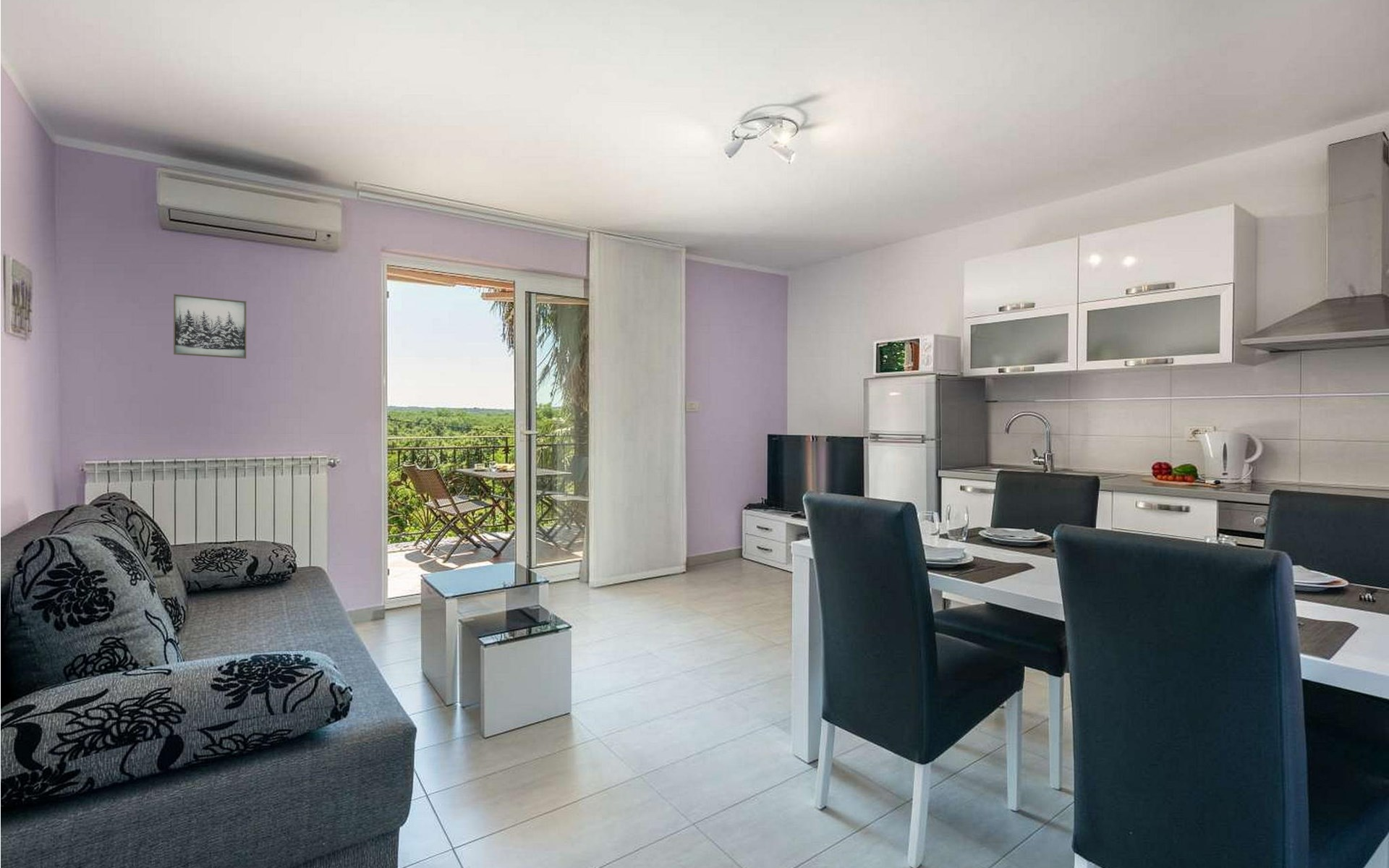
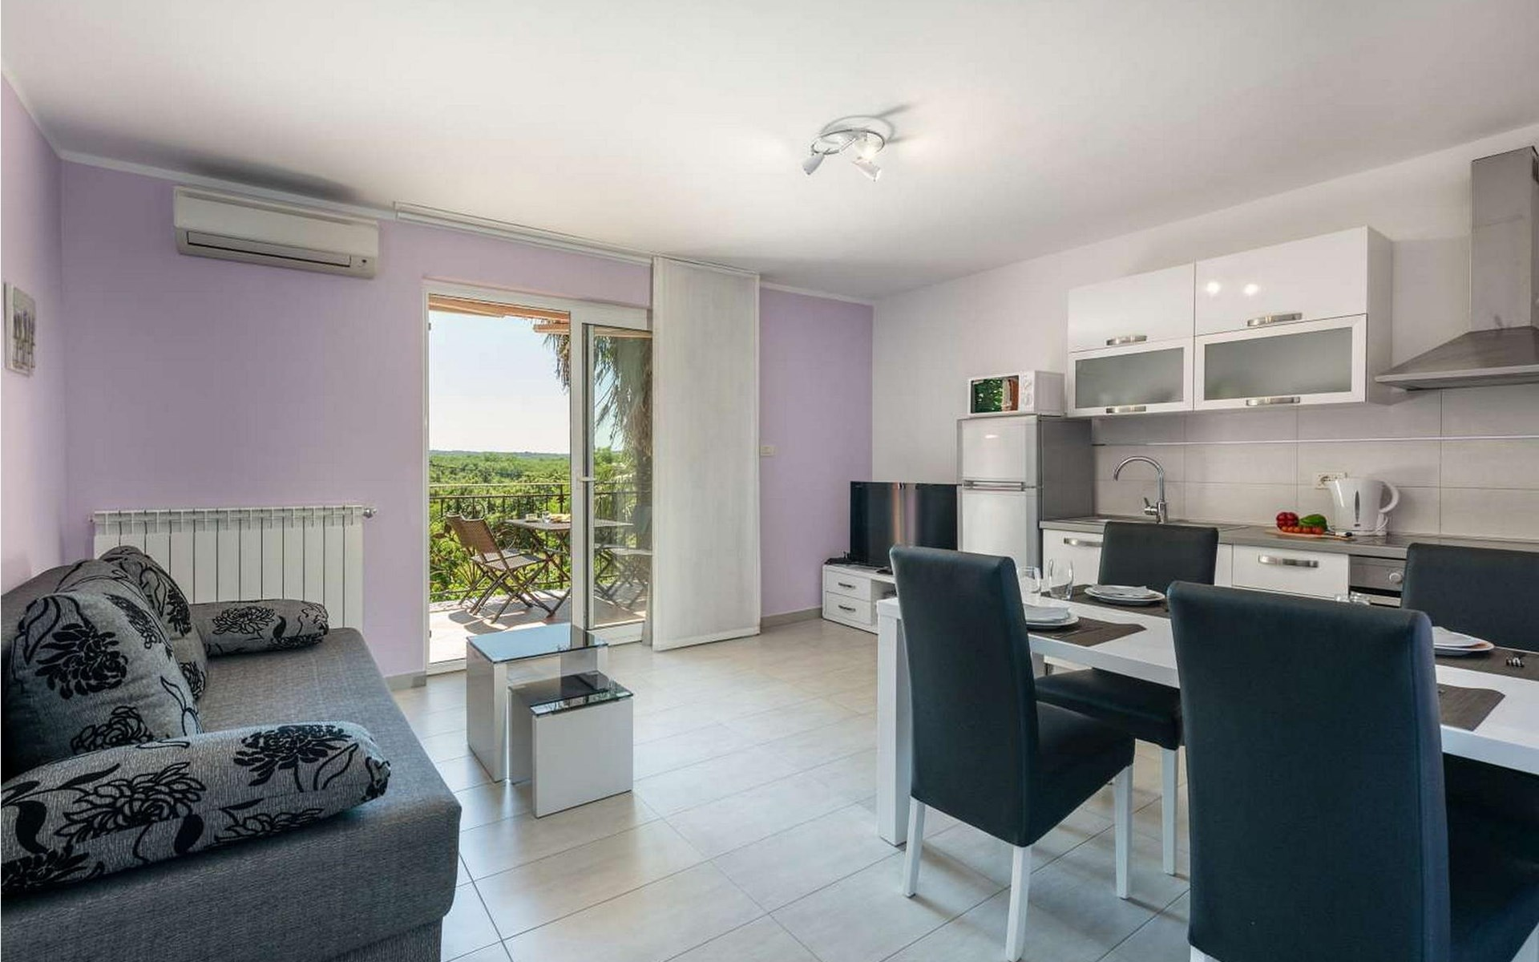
- wall art (211, 327)
